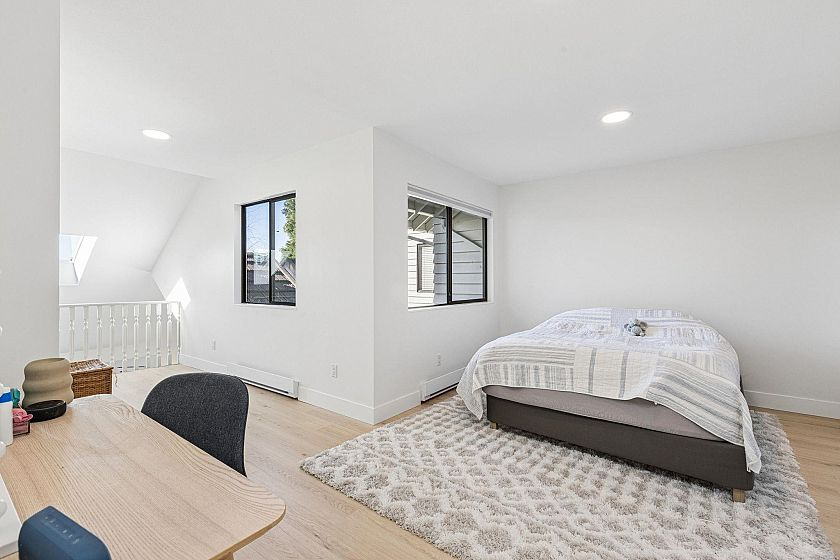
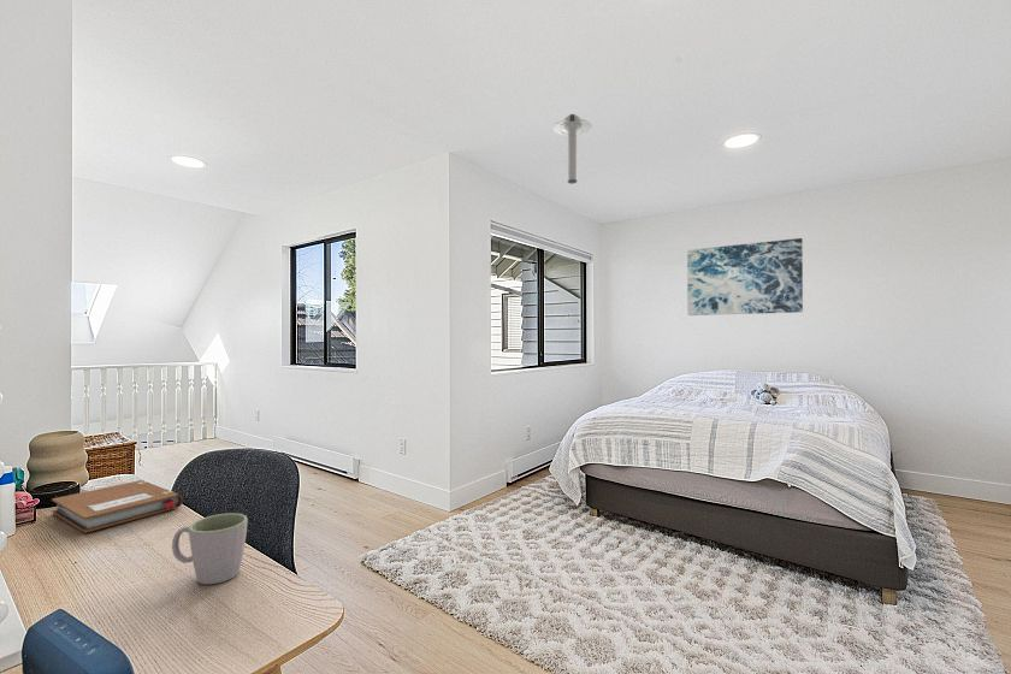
+ ceiling light (572, 149)
+ wall art (741, 279)
+ mug (208, 548)
+ notebook (119, 502)
